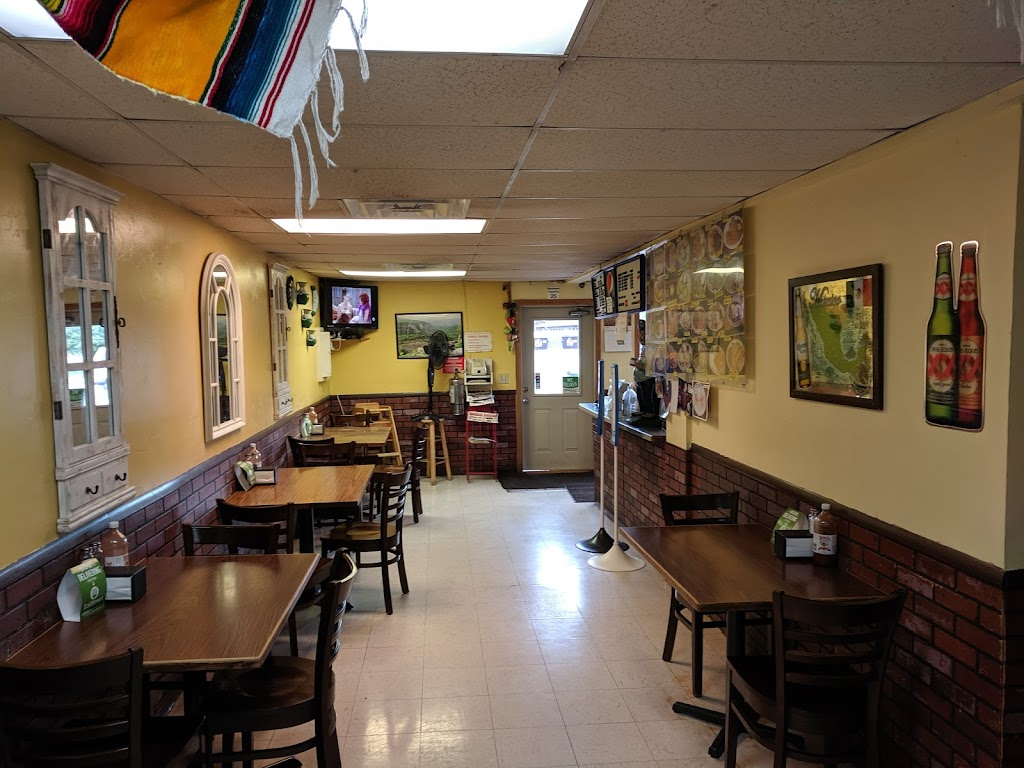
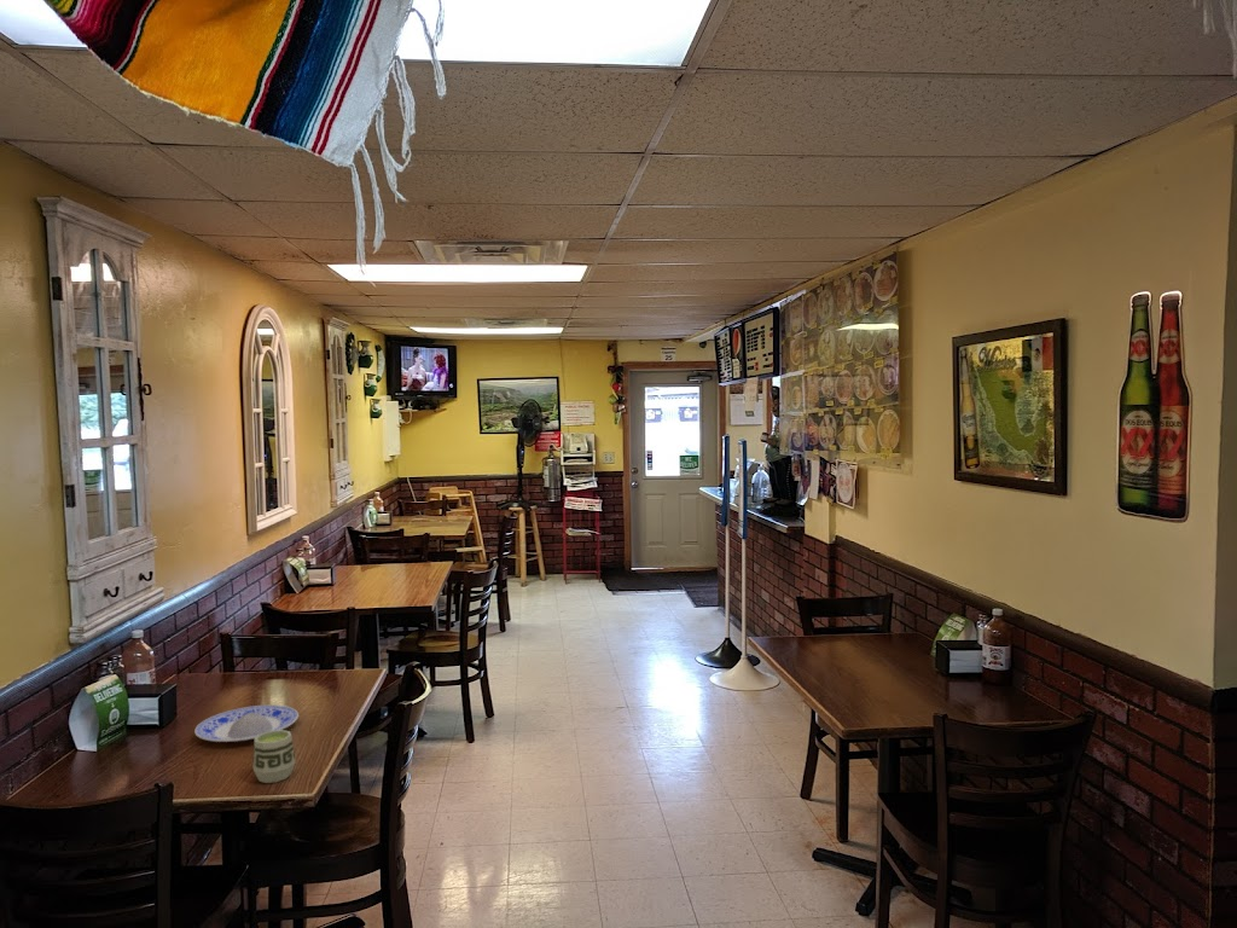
+ cup (273, 755)
+ plate (248, 721)
